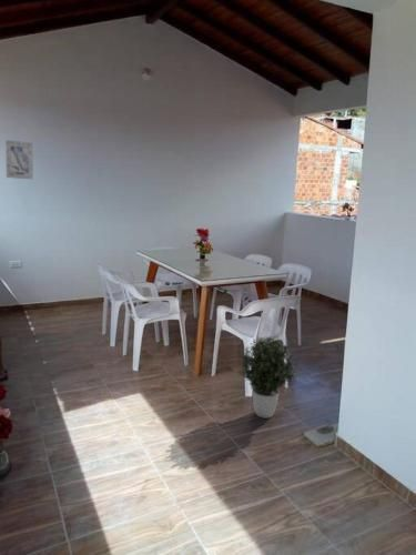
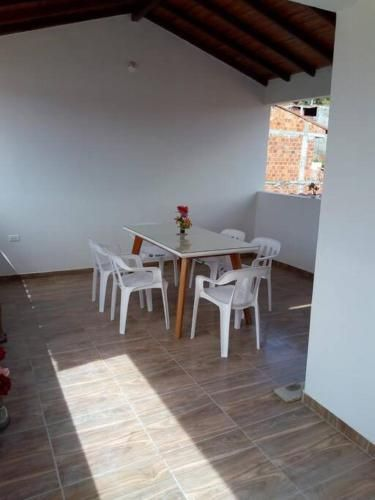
- wall art (19, 160)
- potted plant (266, 376)
